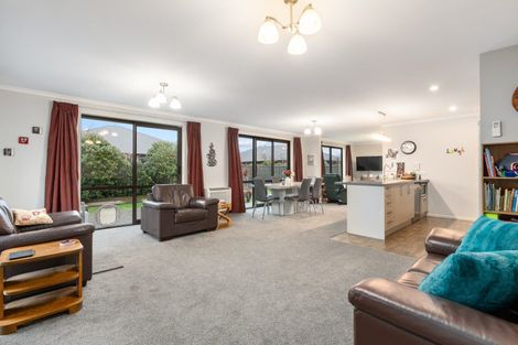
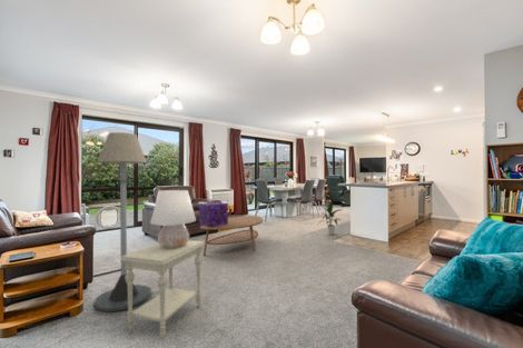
+ decorative cube (213, 213)
+ table lamp (174, 218)
+ side table (166, 282)
+ coffee table (238, 233)
+ floor lamp (122, 216)
+ indoor plant (329, 217)
